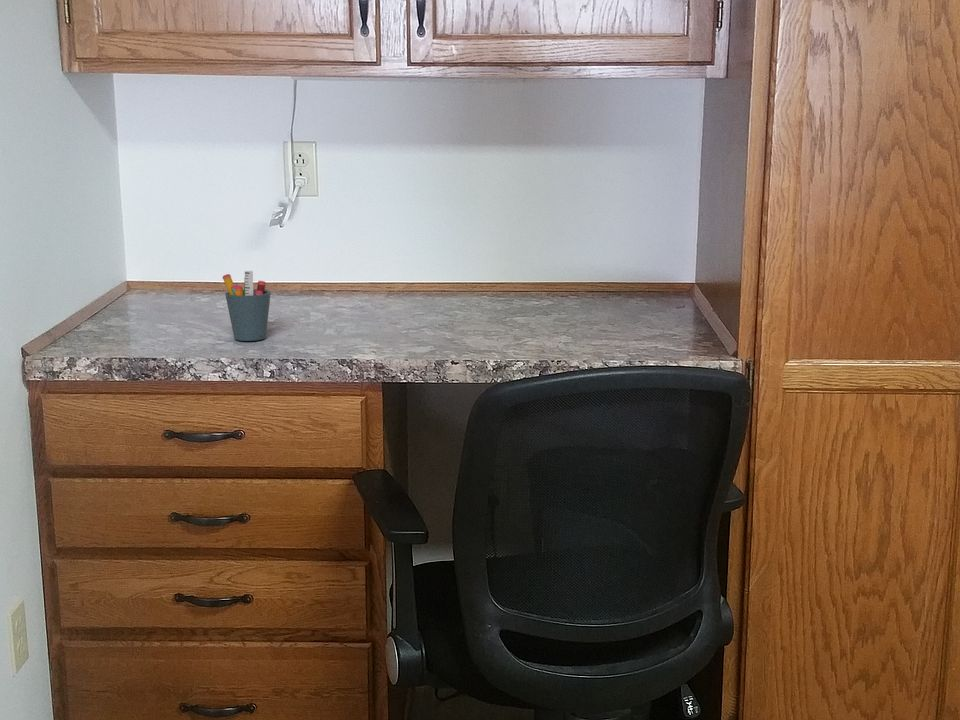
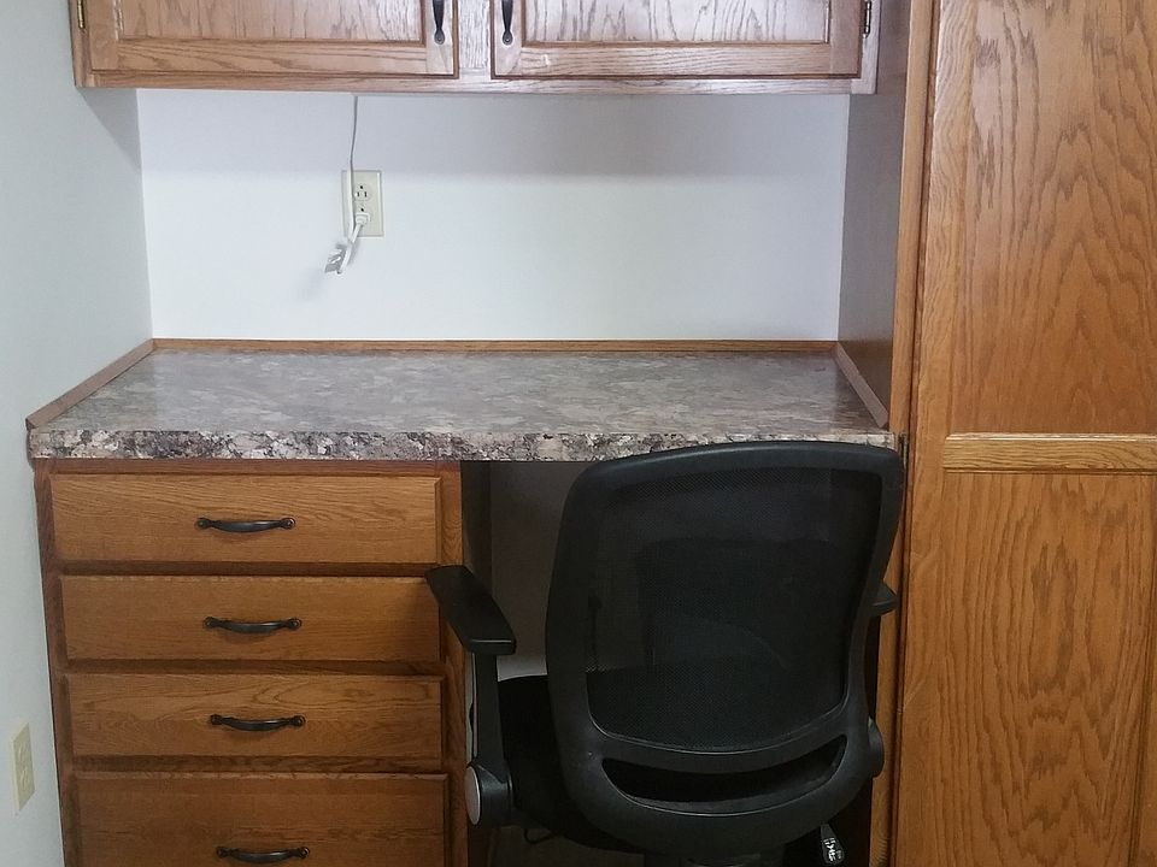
- pen holder (247, 303)
